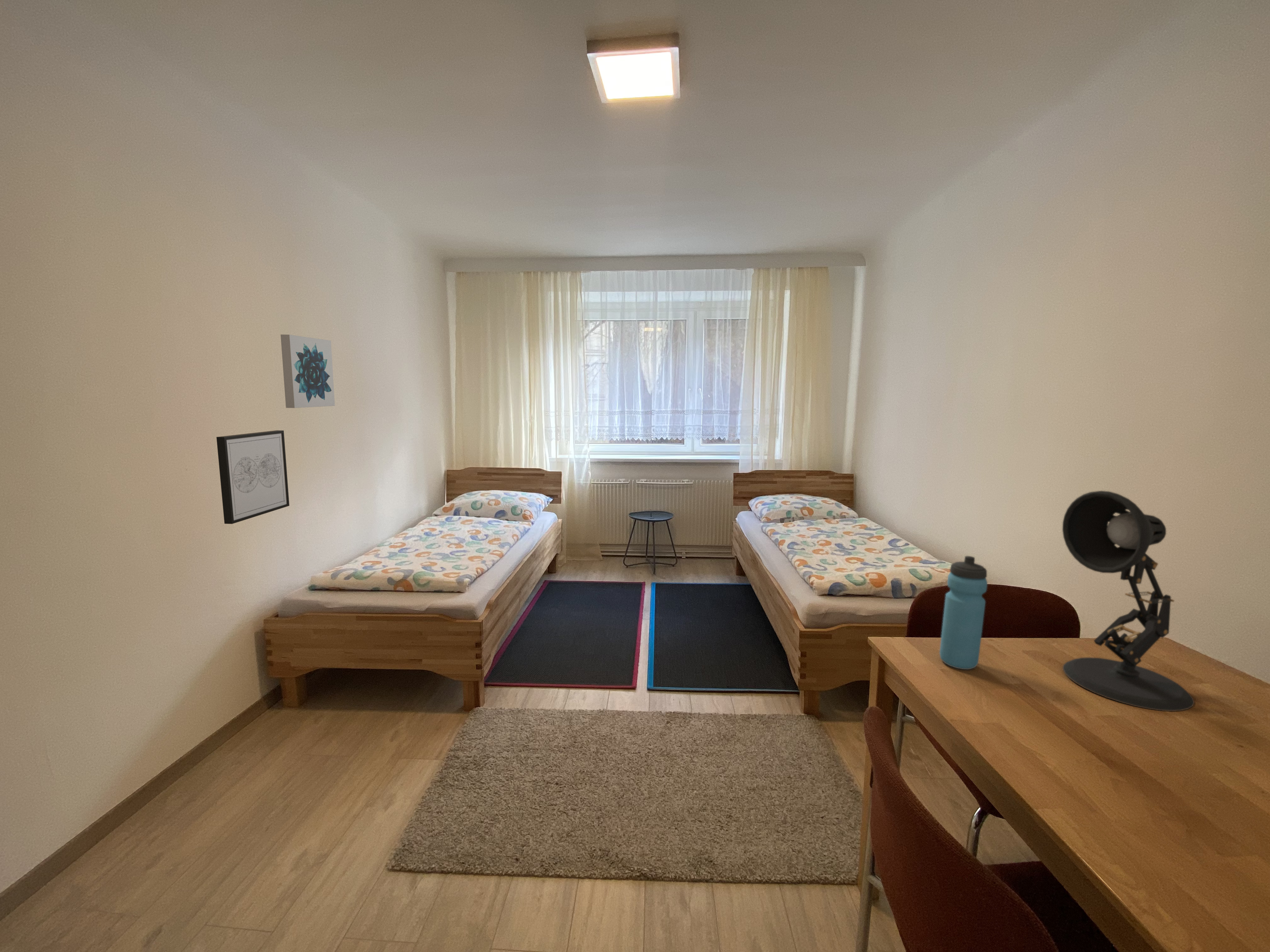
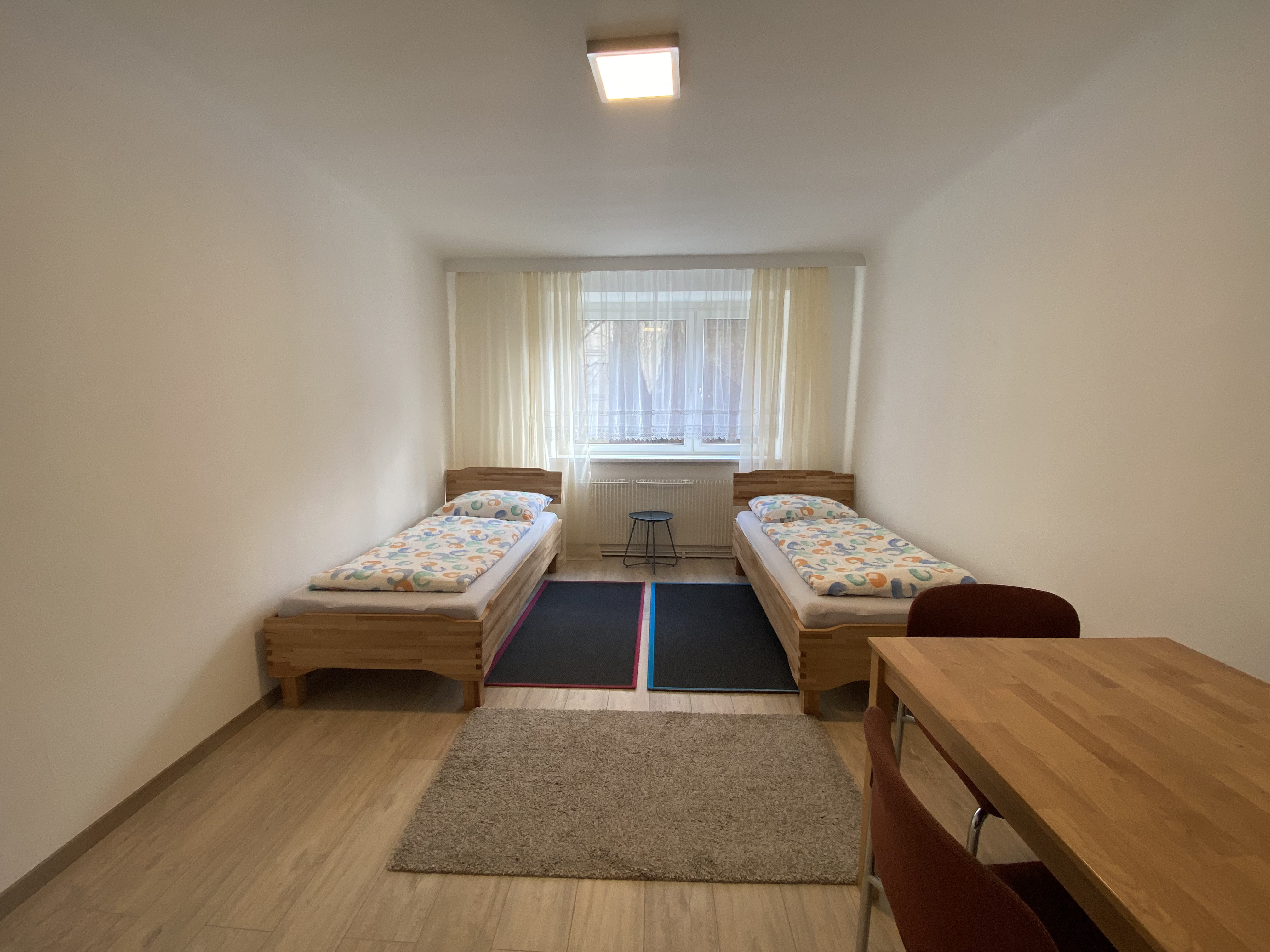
- wall art (309, 372)
- wall art (256, 474)
- water bottle (964, 610)
- desk lamp (1136, 590)
